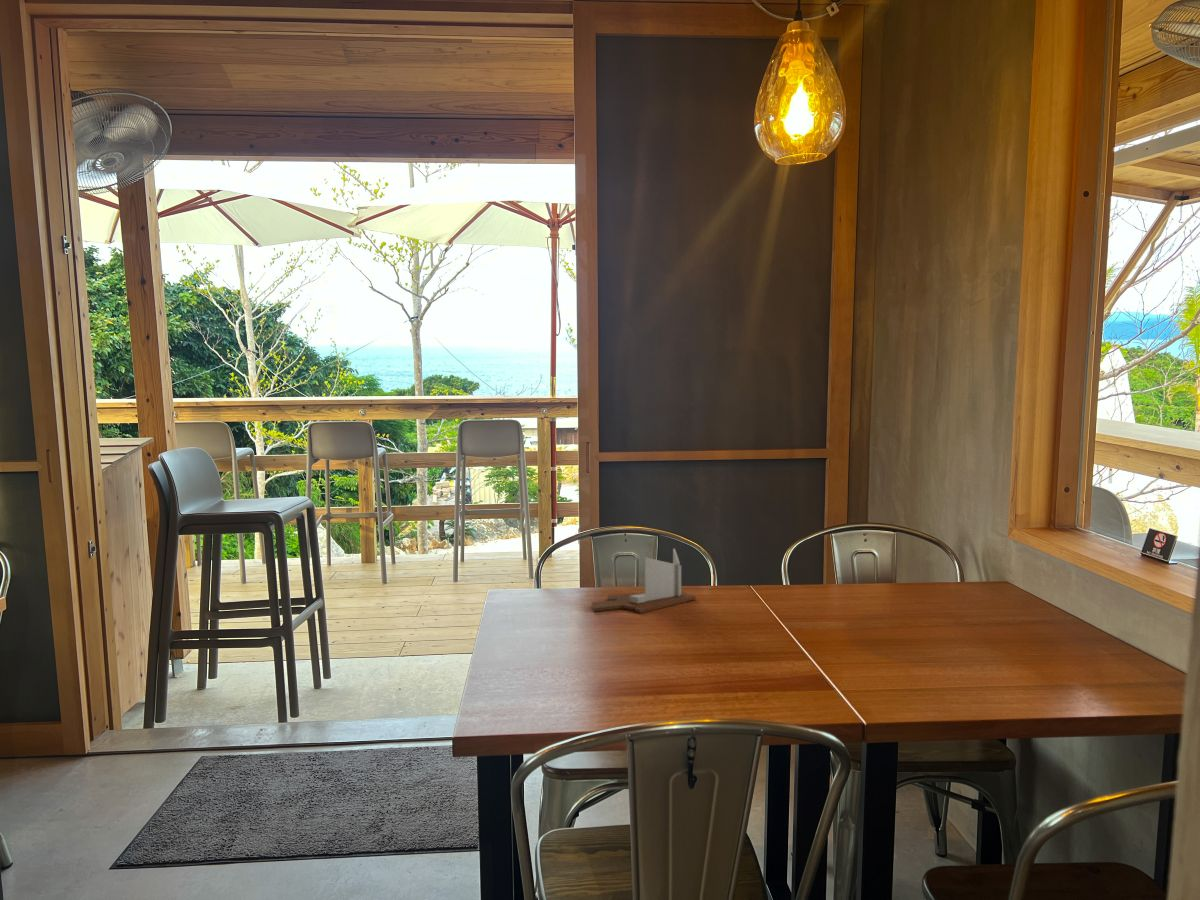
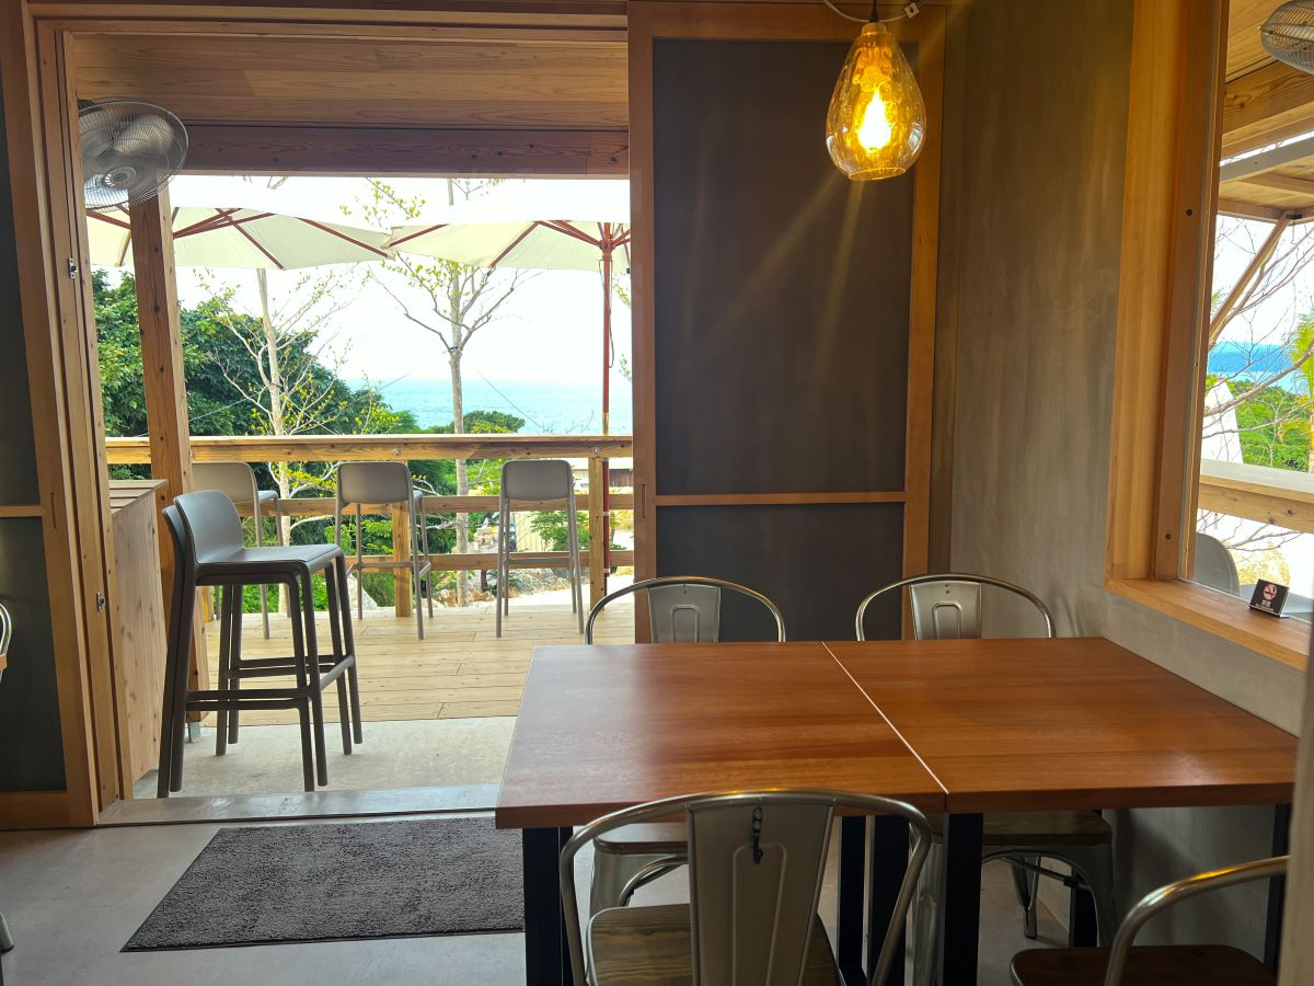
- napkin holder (644, 576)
